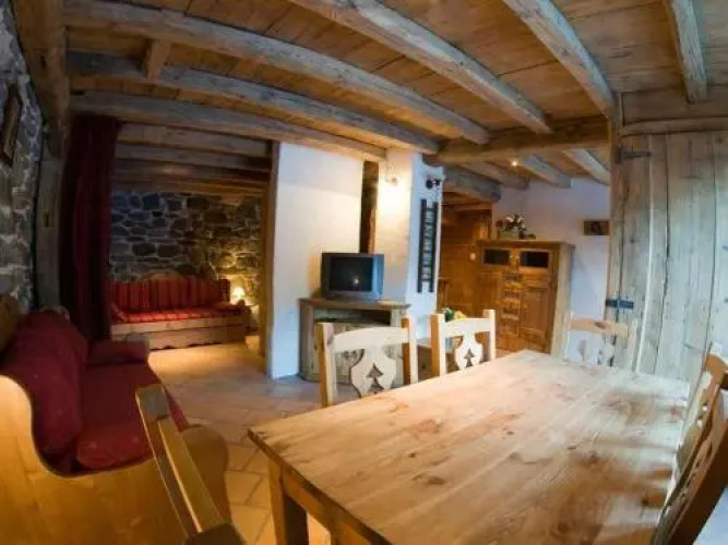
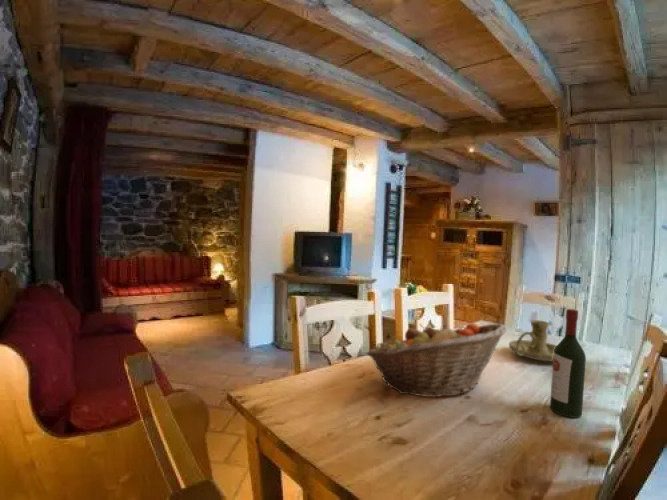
+ fruit basket (437, 350)
+ wine bottle (568, 360)
+ candle holder (535, 340)
